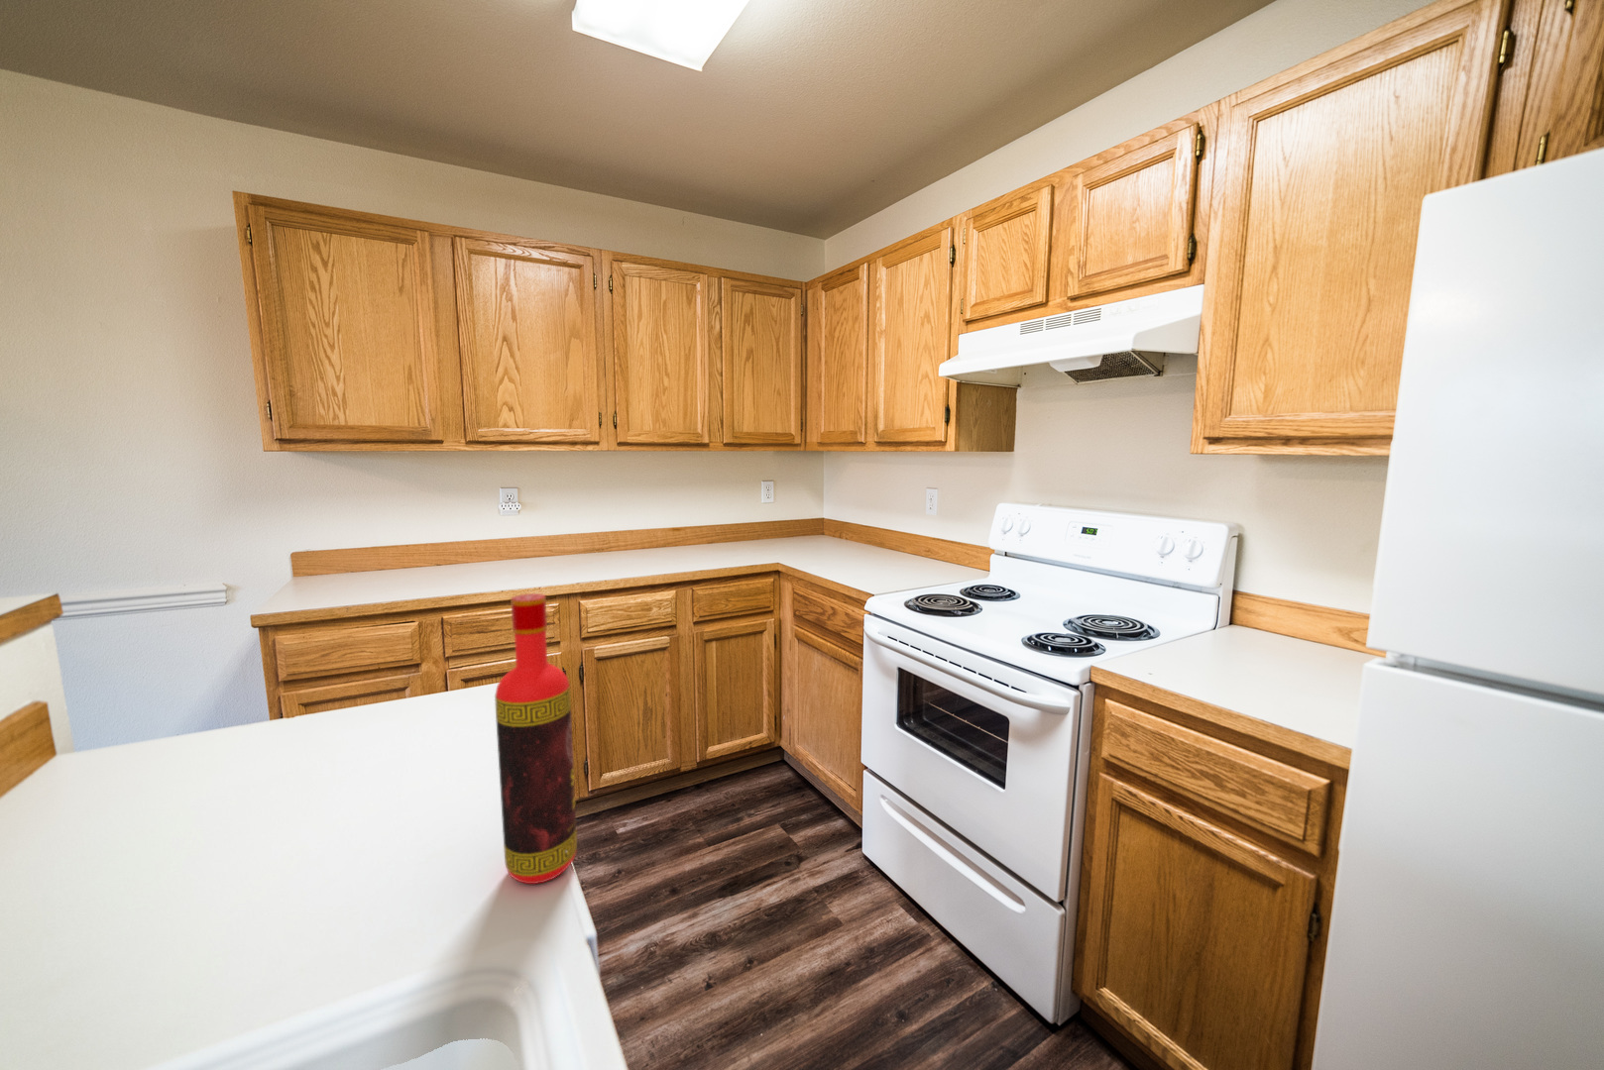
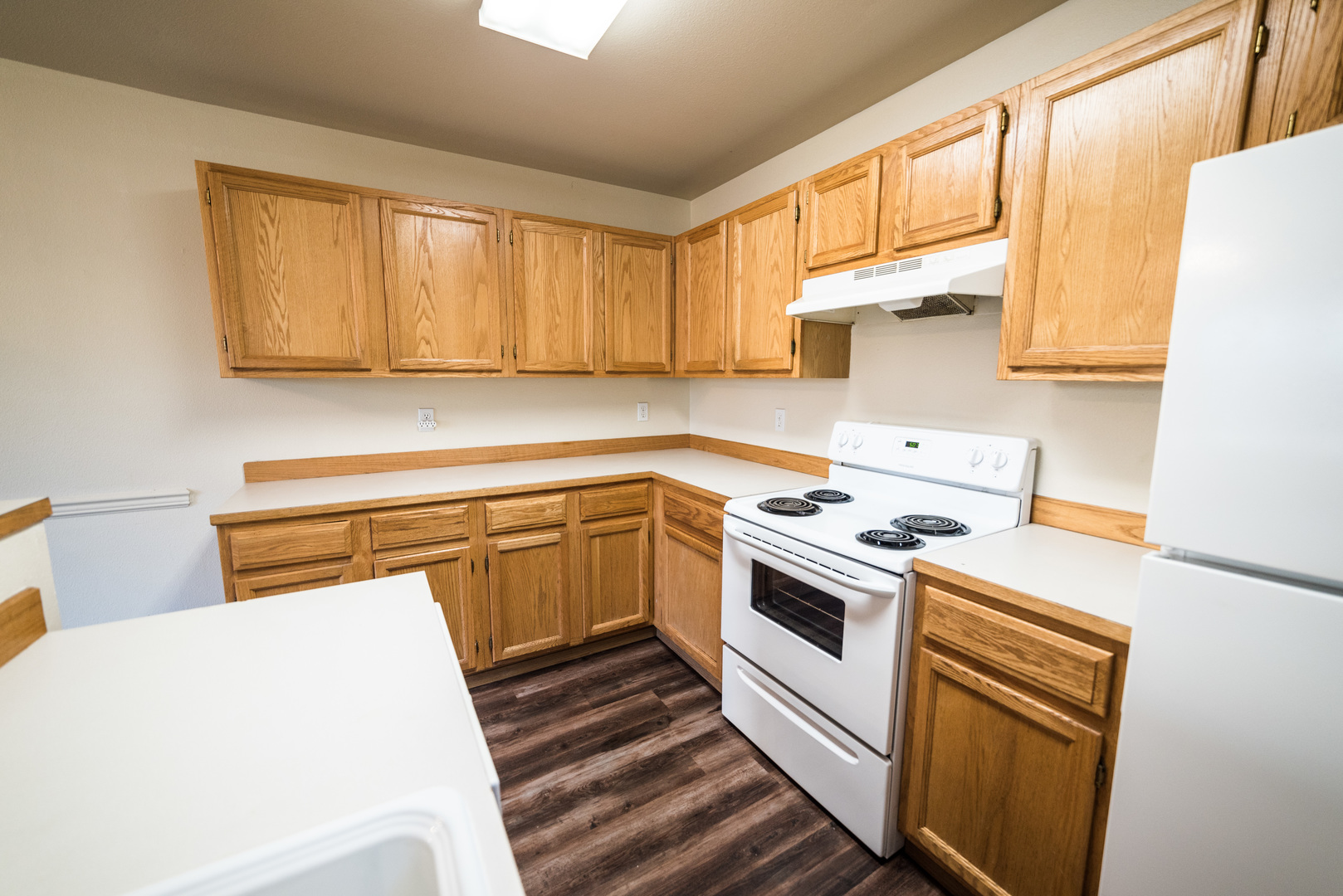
- bottle (535, 736)
